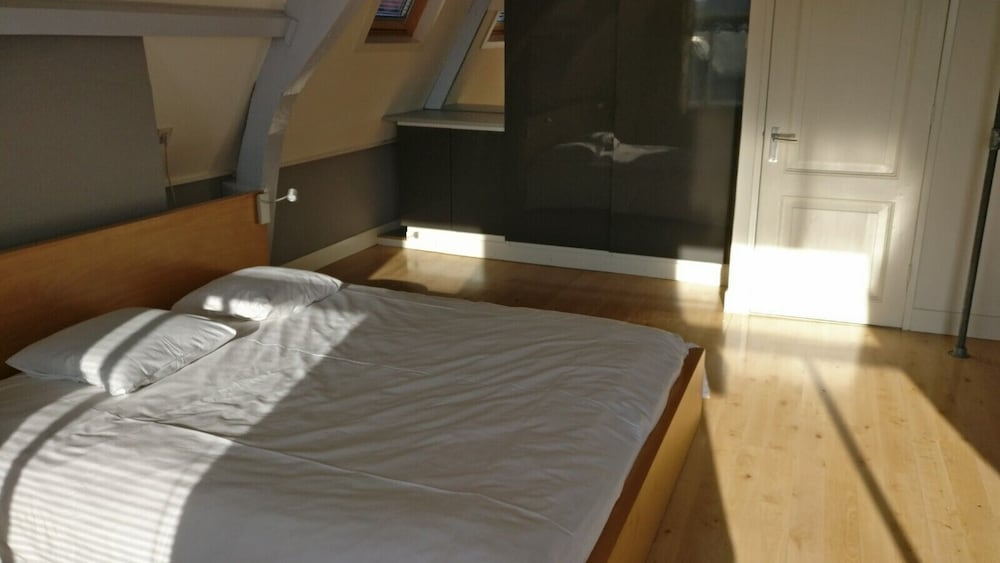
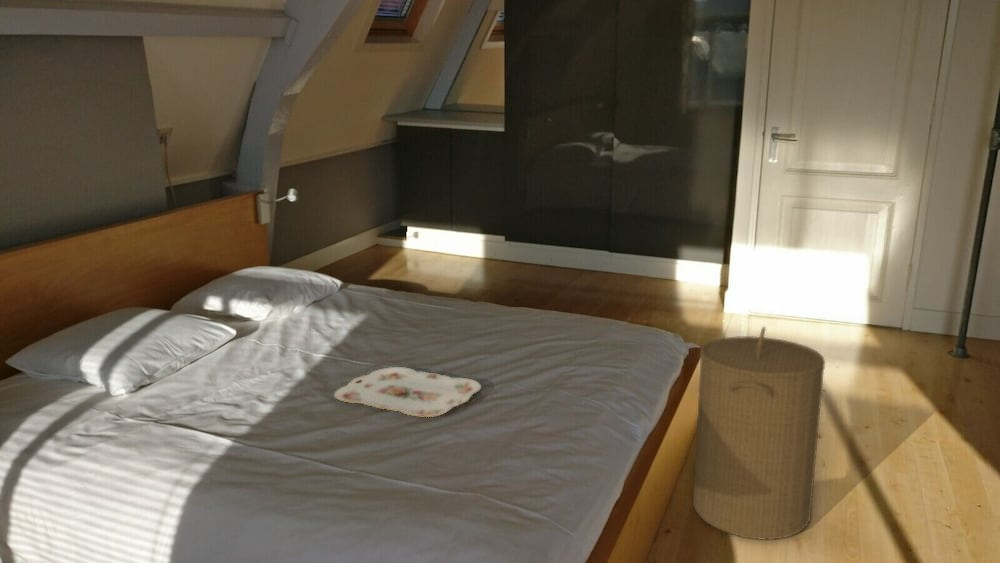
+ laundry hamper (756, 421)
+ serving tray (408, 391)
